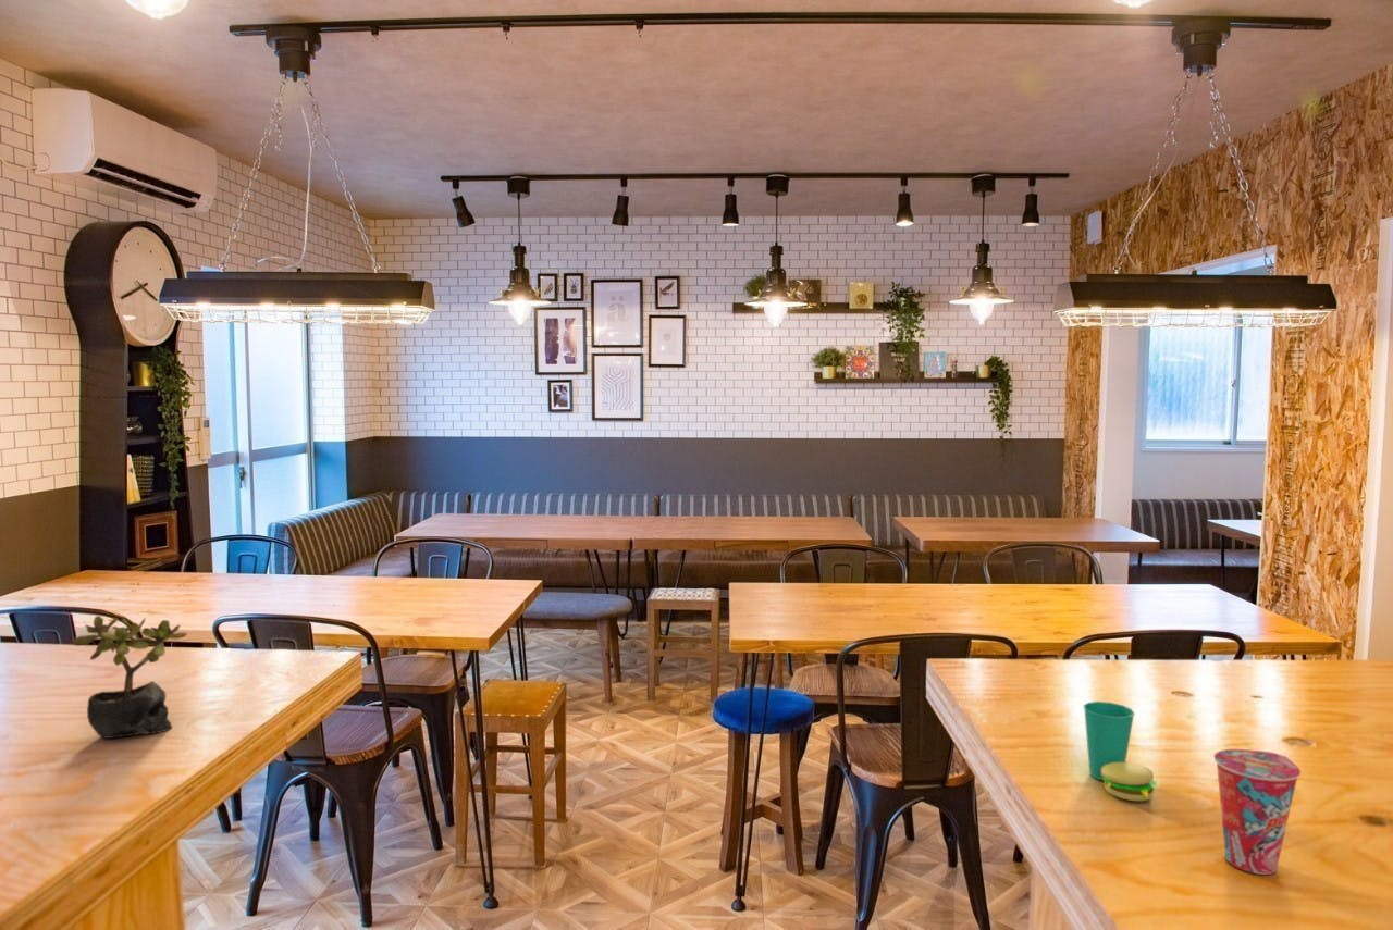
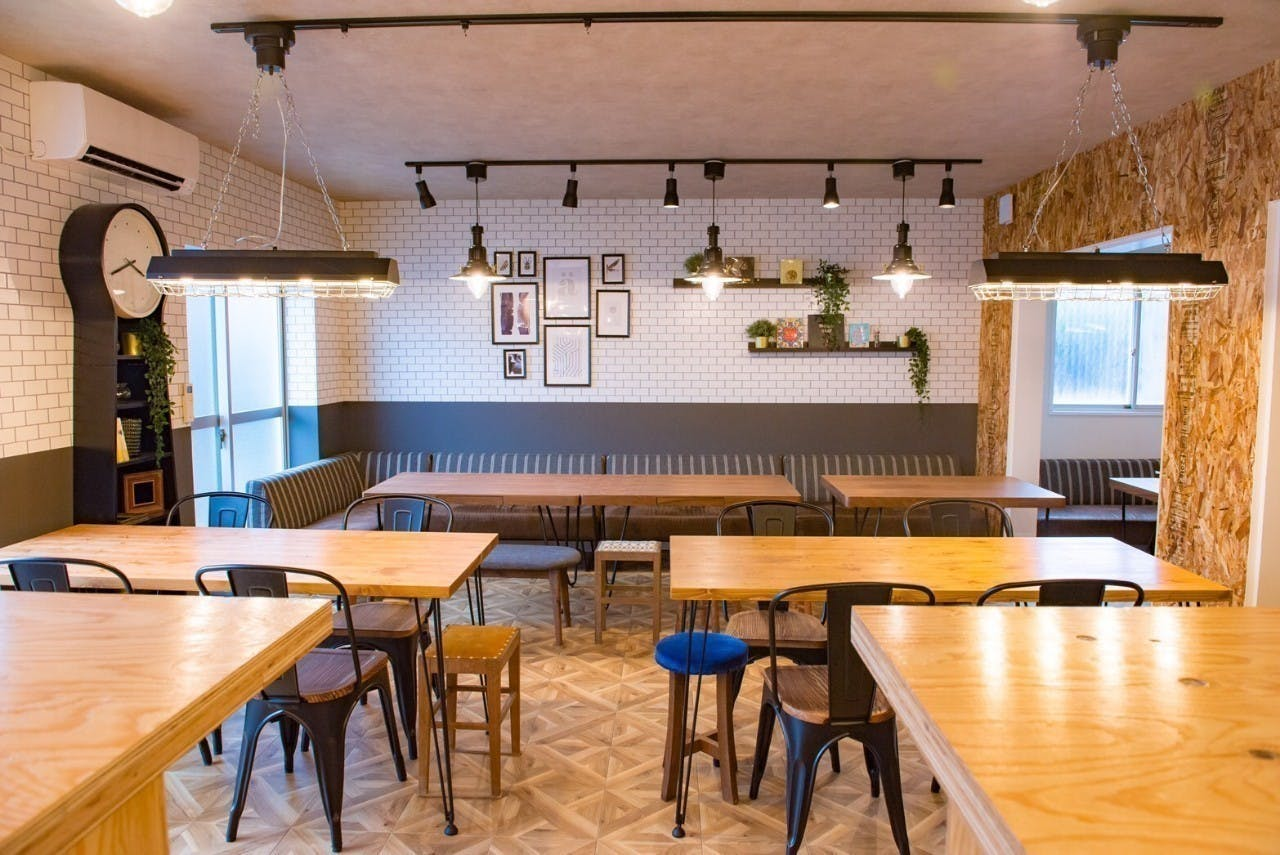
- cup (1254, 811)
- cup (1118, 751)
- succulent plant (132, 673)
